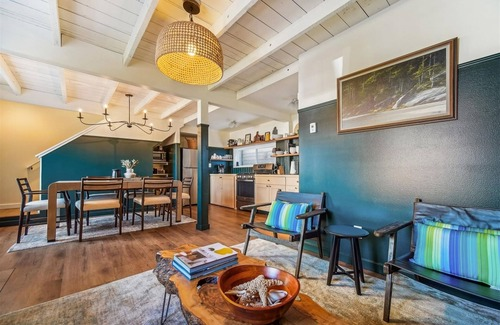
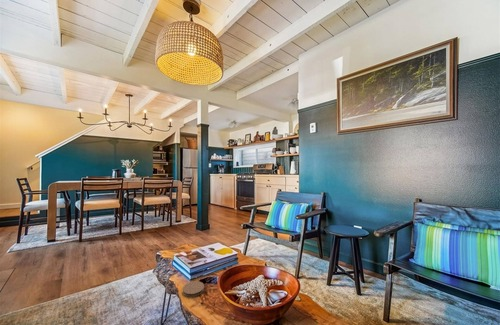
+ coaster (193, 288)
